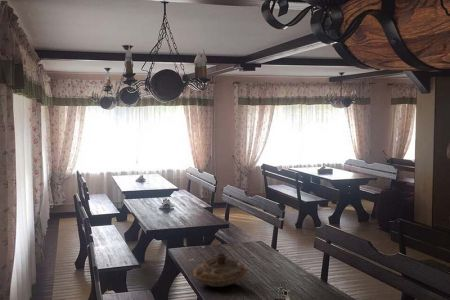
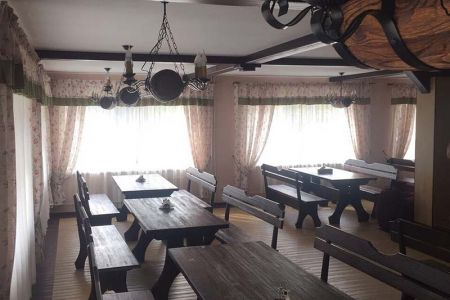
- decorative bowl (219, 268)
